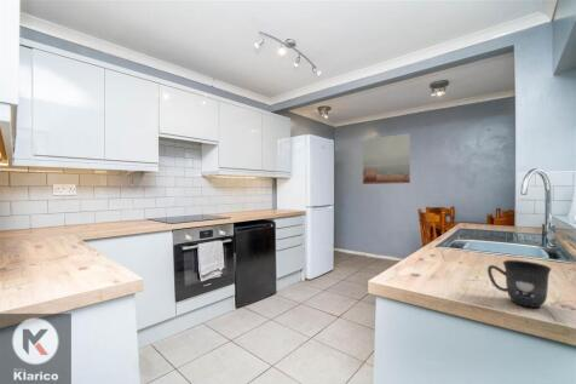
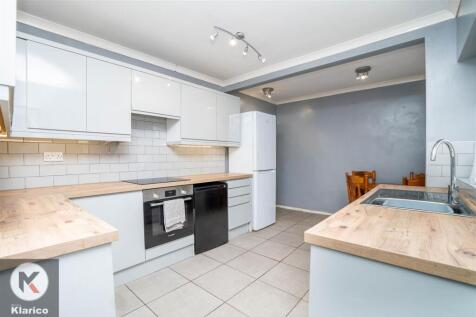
- wall art (385, 160)
- mug (517, 281)
